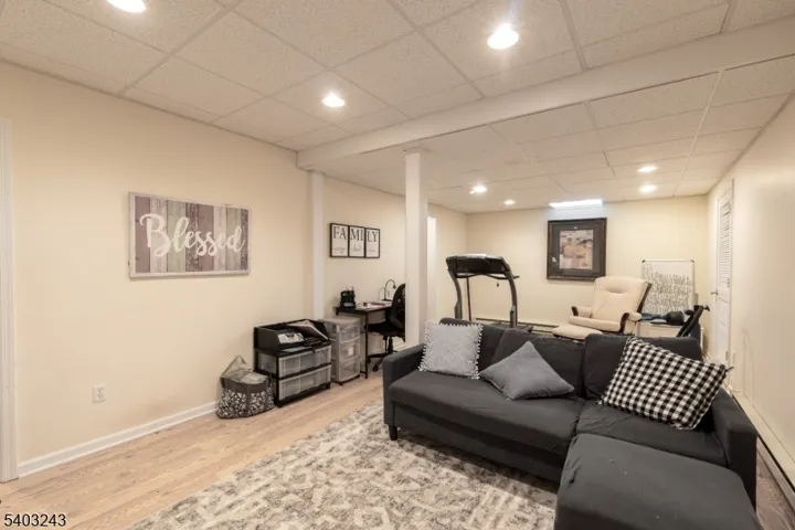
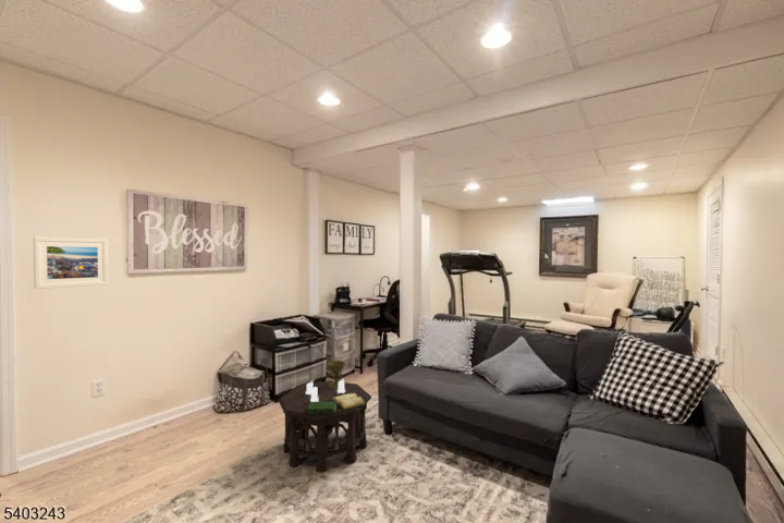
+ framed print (73, 262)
+ side table (326, 410)
